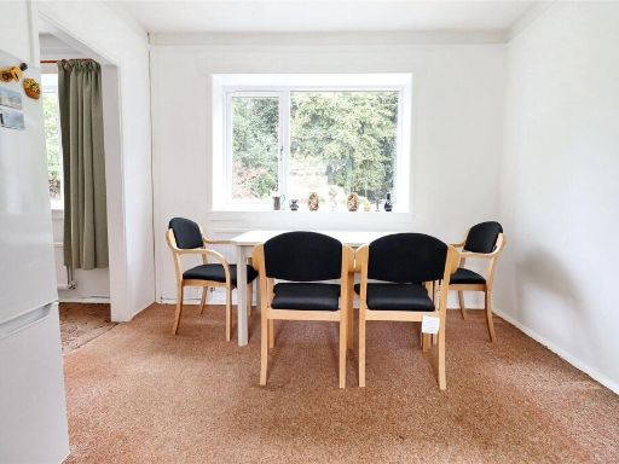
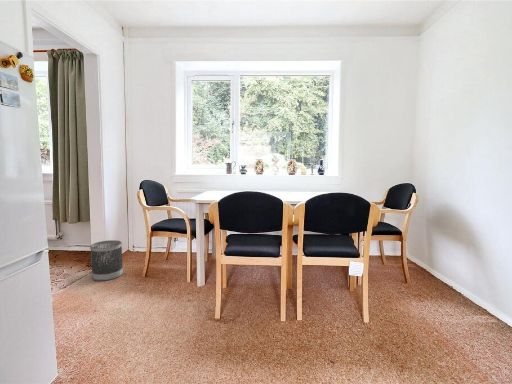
+ wastebasket (107, 259)
